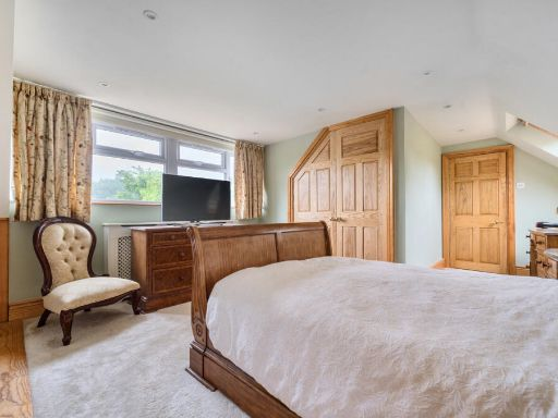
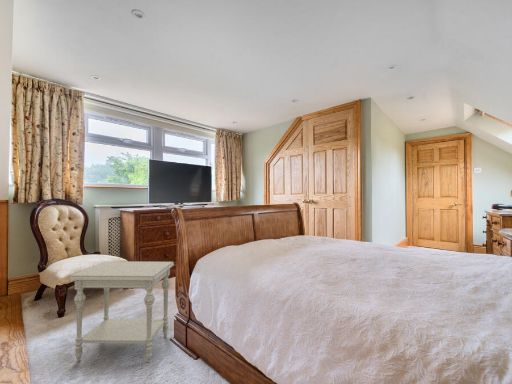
+ side table (126, 319)
